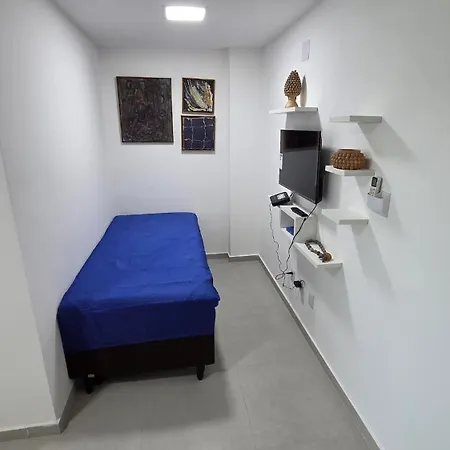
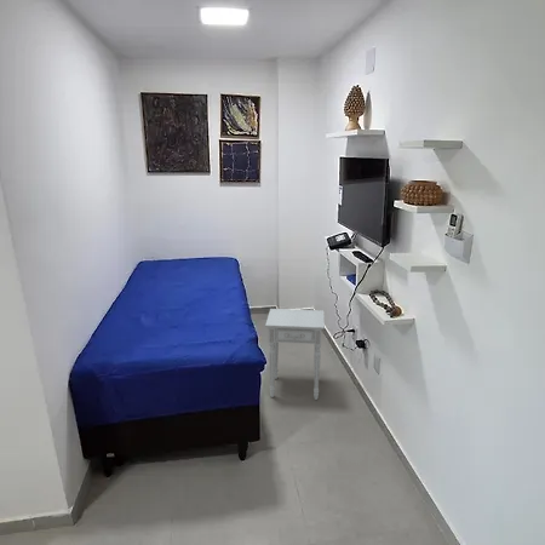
+ nightstand (294, 342)
